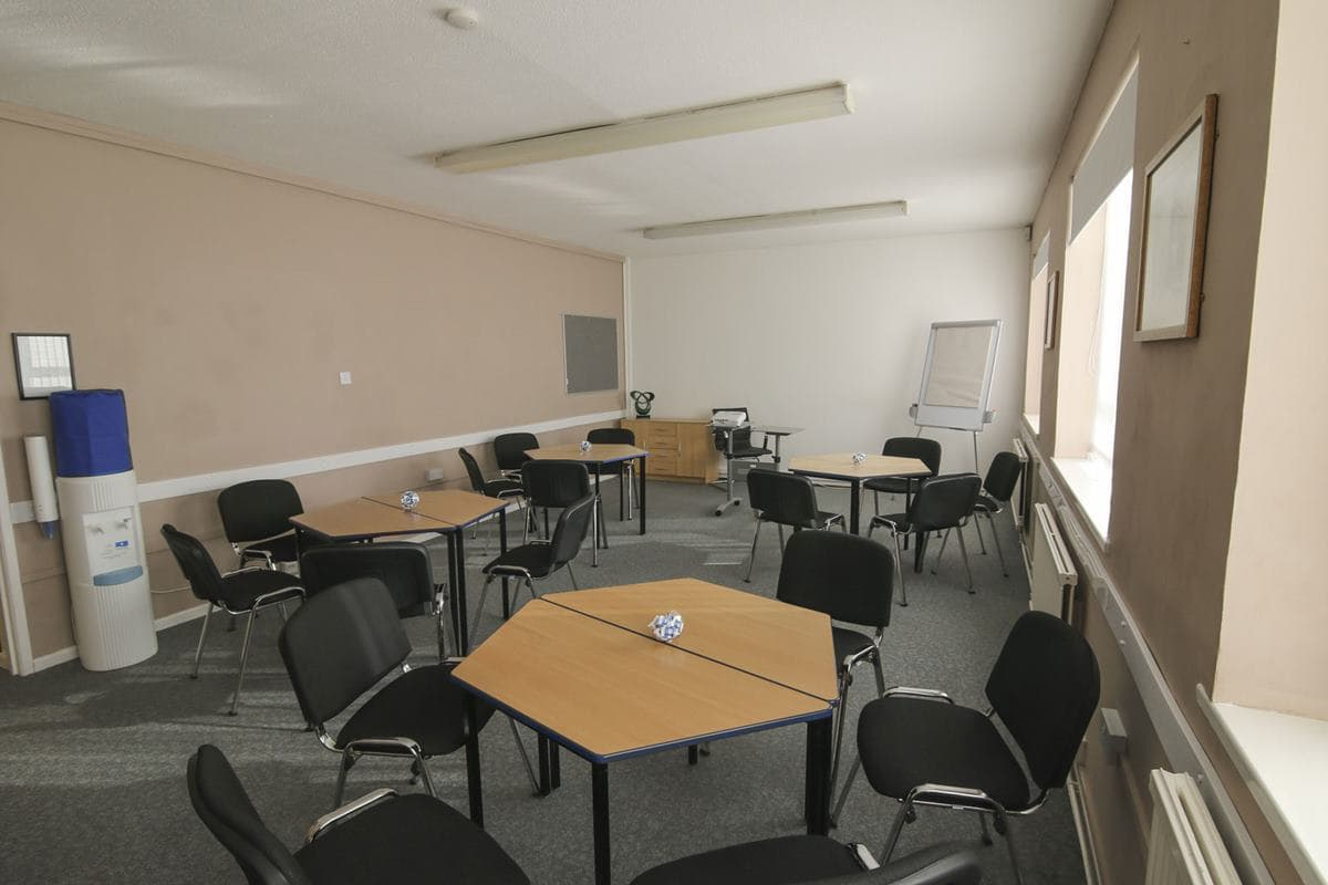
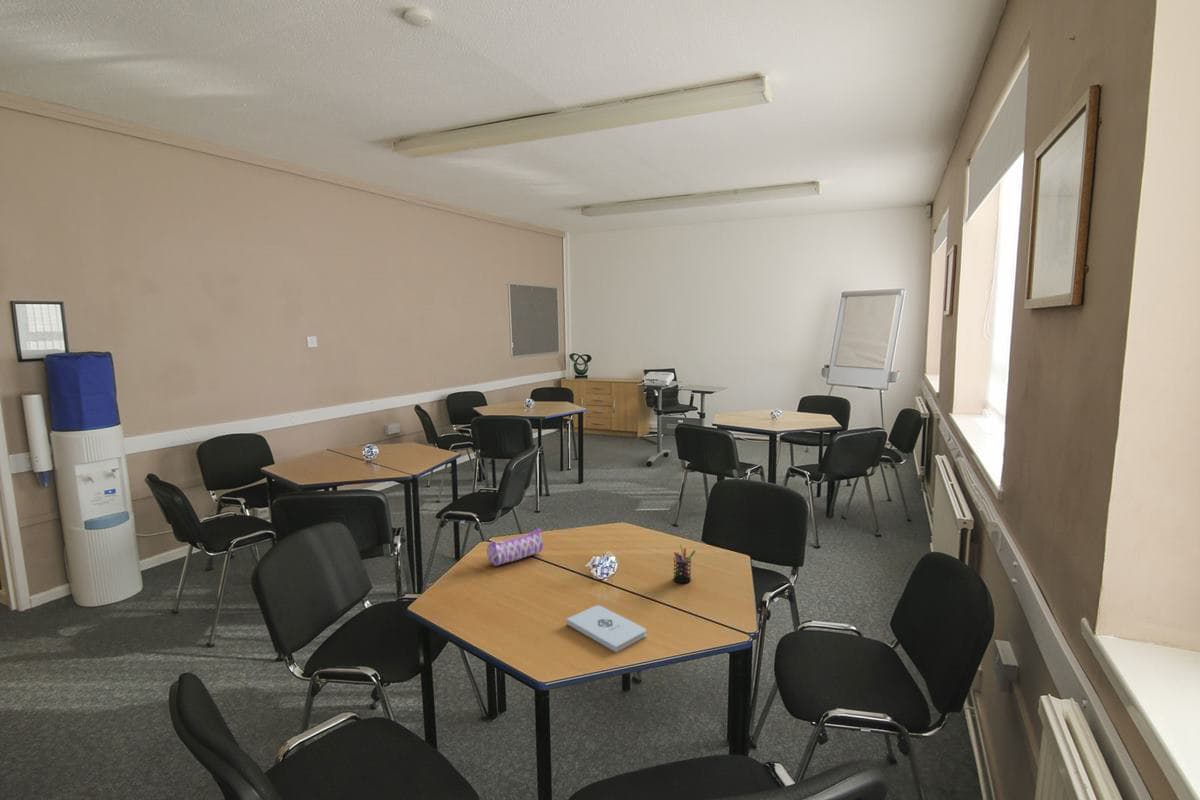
+ pencil case (515, 546)
+ notepad (606, 626)
+ pen holder (684, 562)
